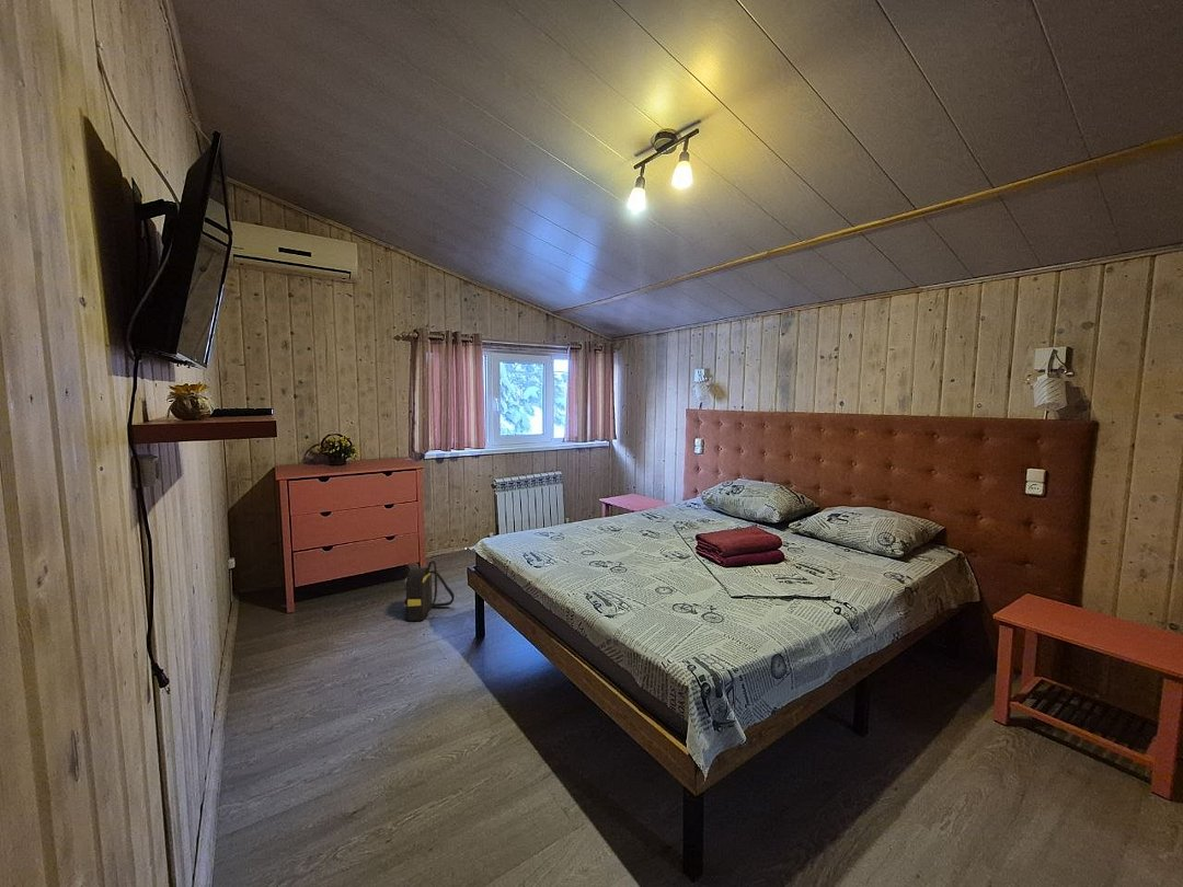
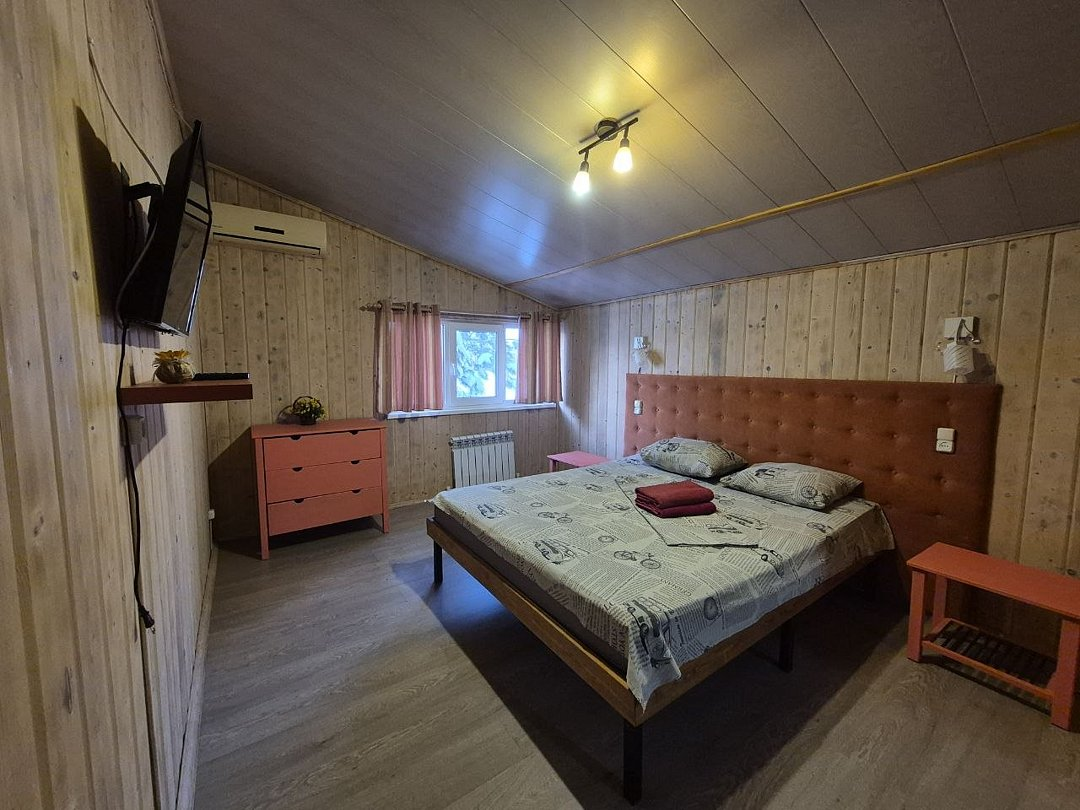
- backpack (427, 586)
